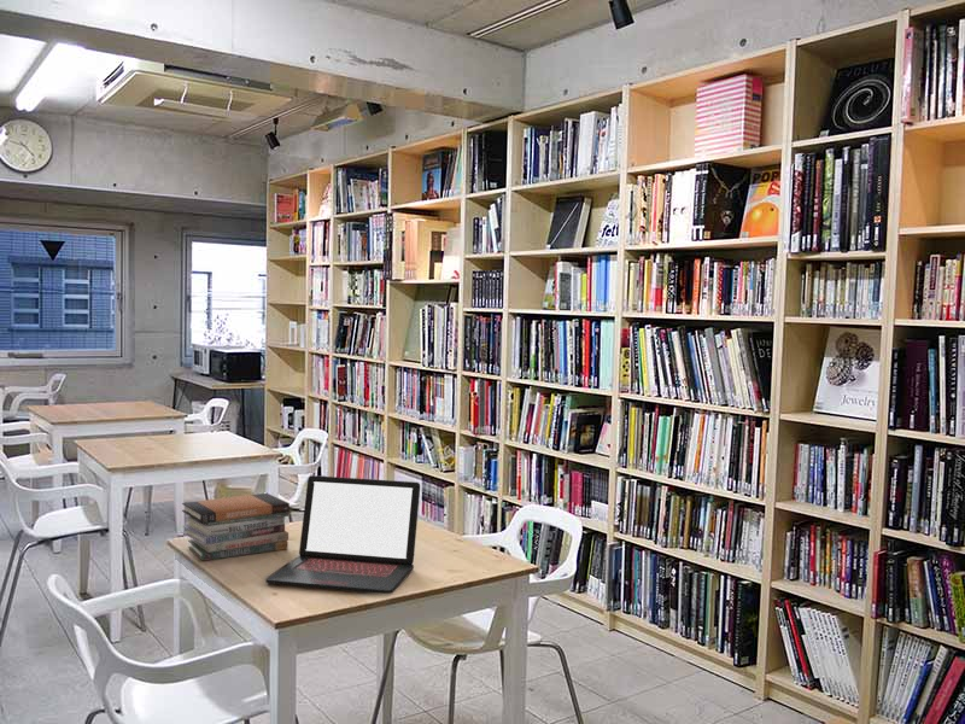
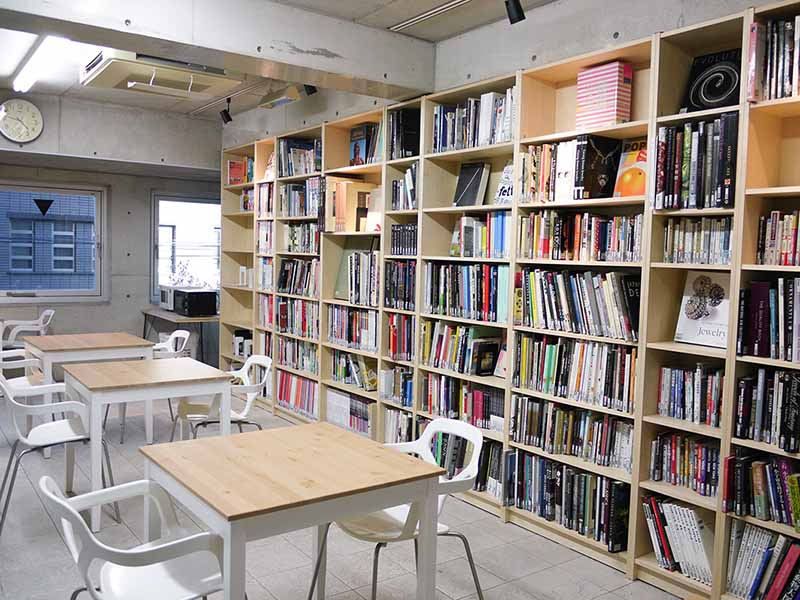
- book stack (235, 525)
- laptop (346, 531)
